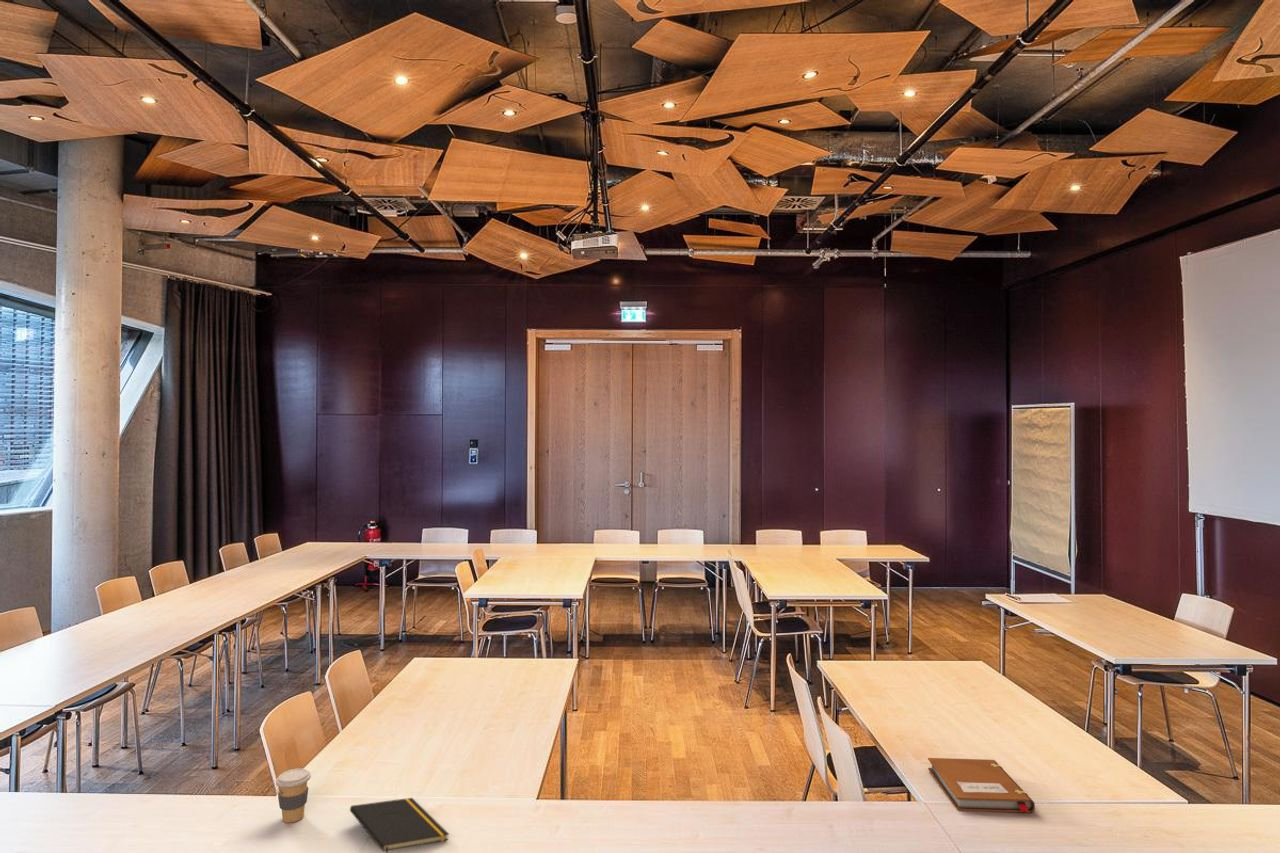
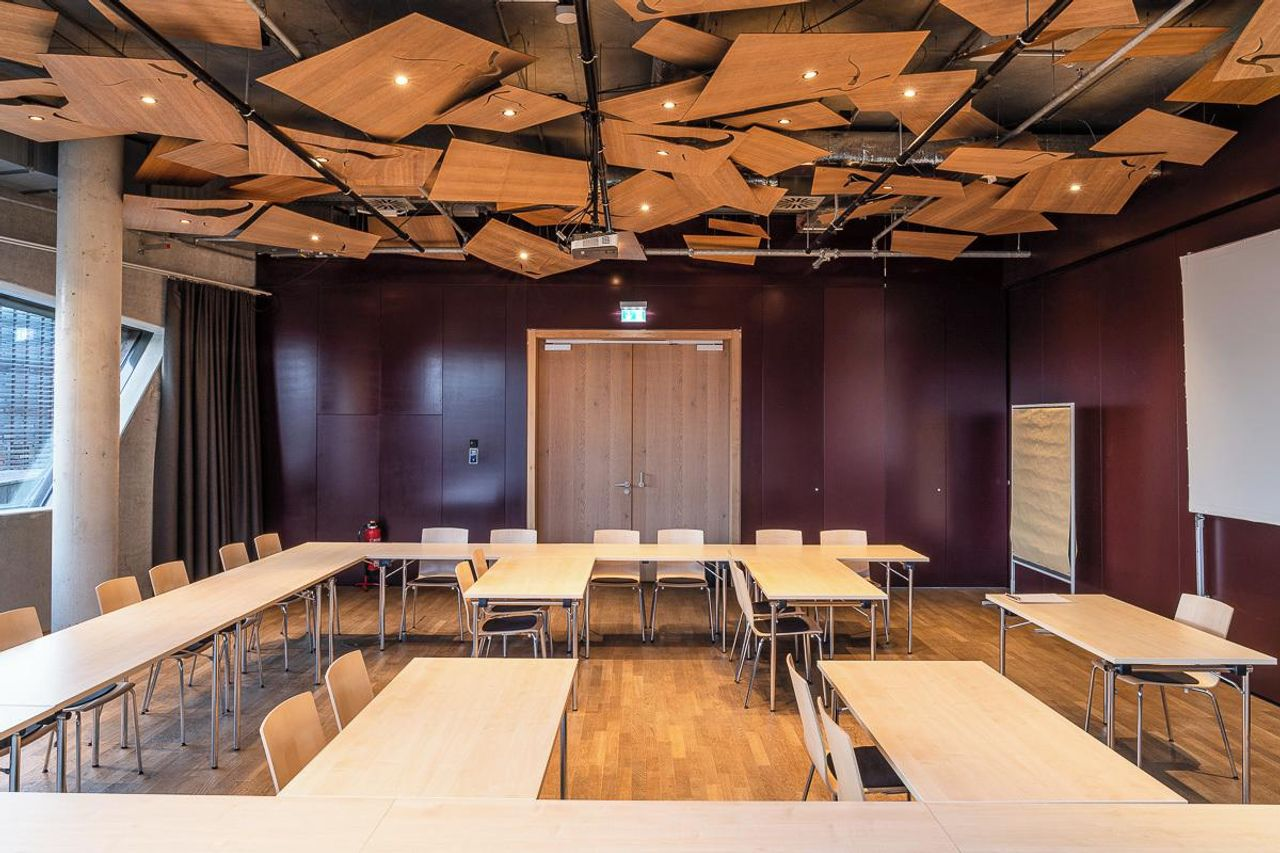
- notepad (398, 822)
- notebook (979, 784)
- coffee cup (293, 796)
